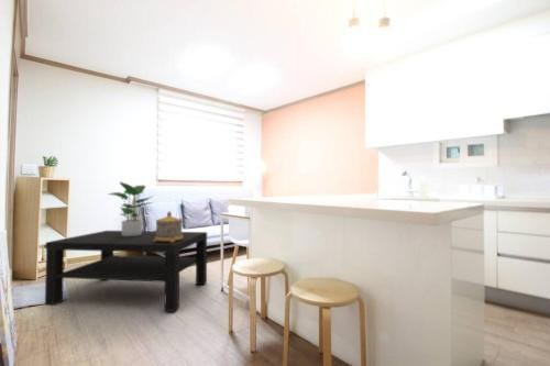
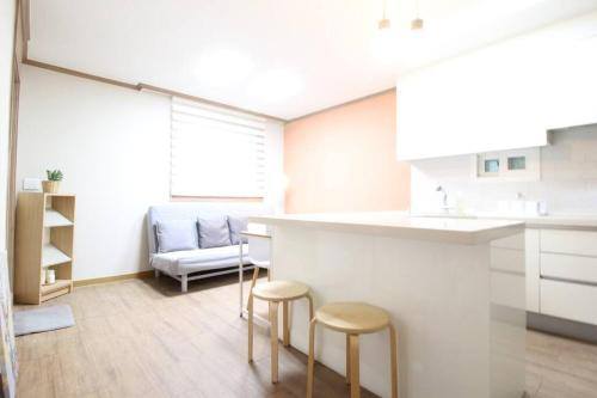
- decorative container (168, 225)
- coffee table (134, 264)
- potted plant (134, 208)
